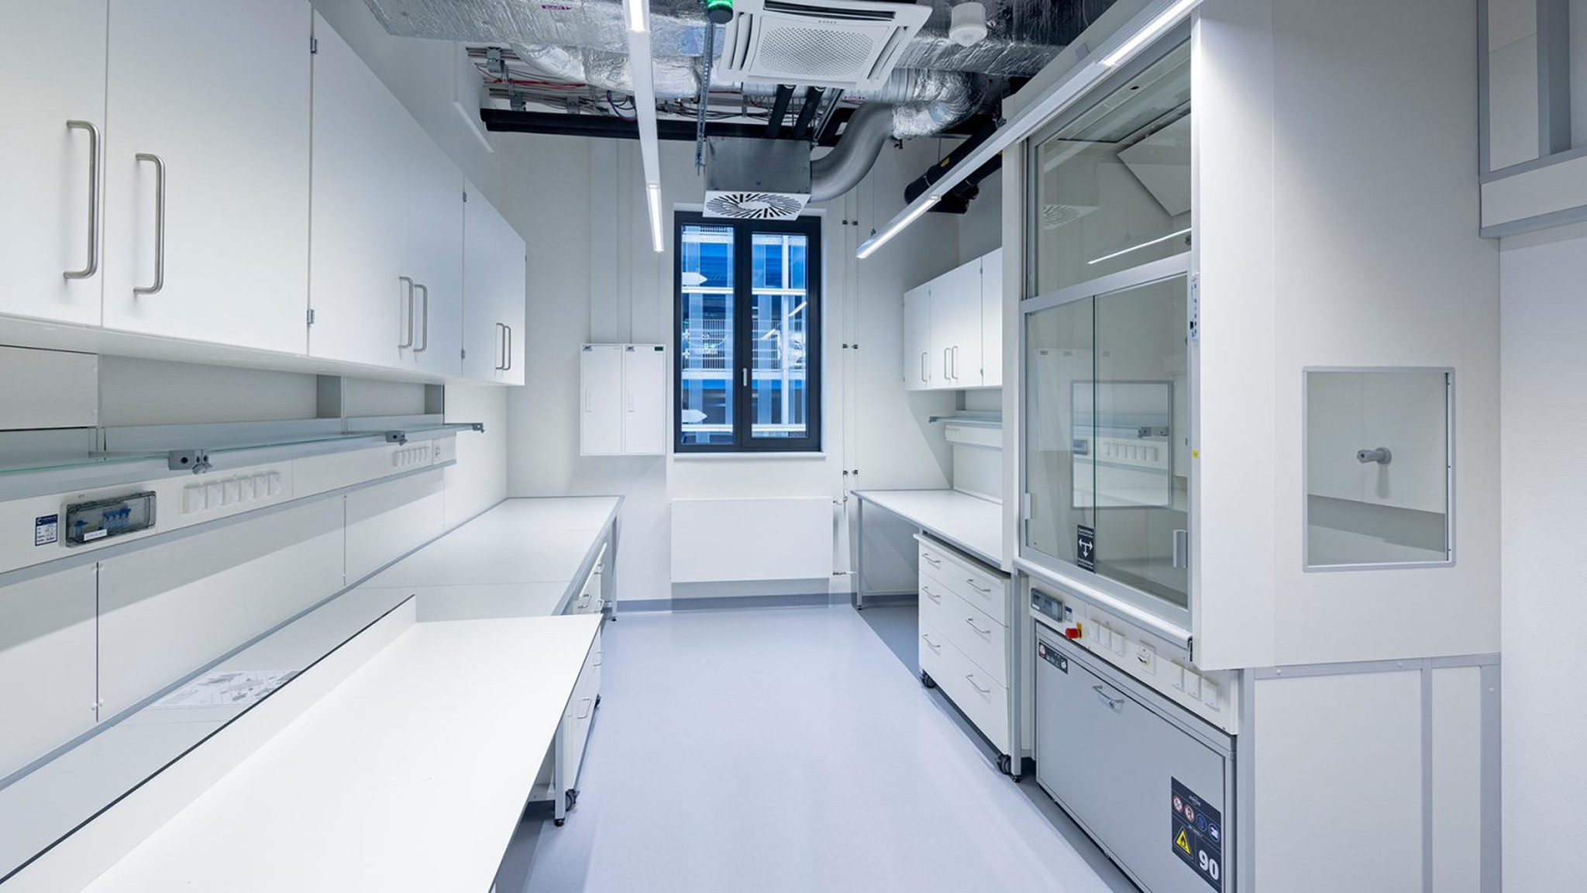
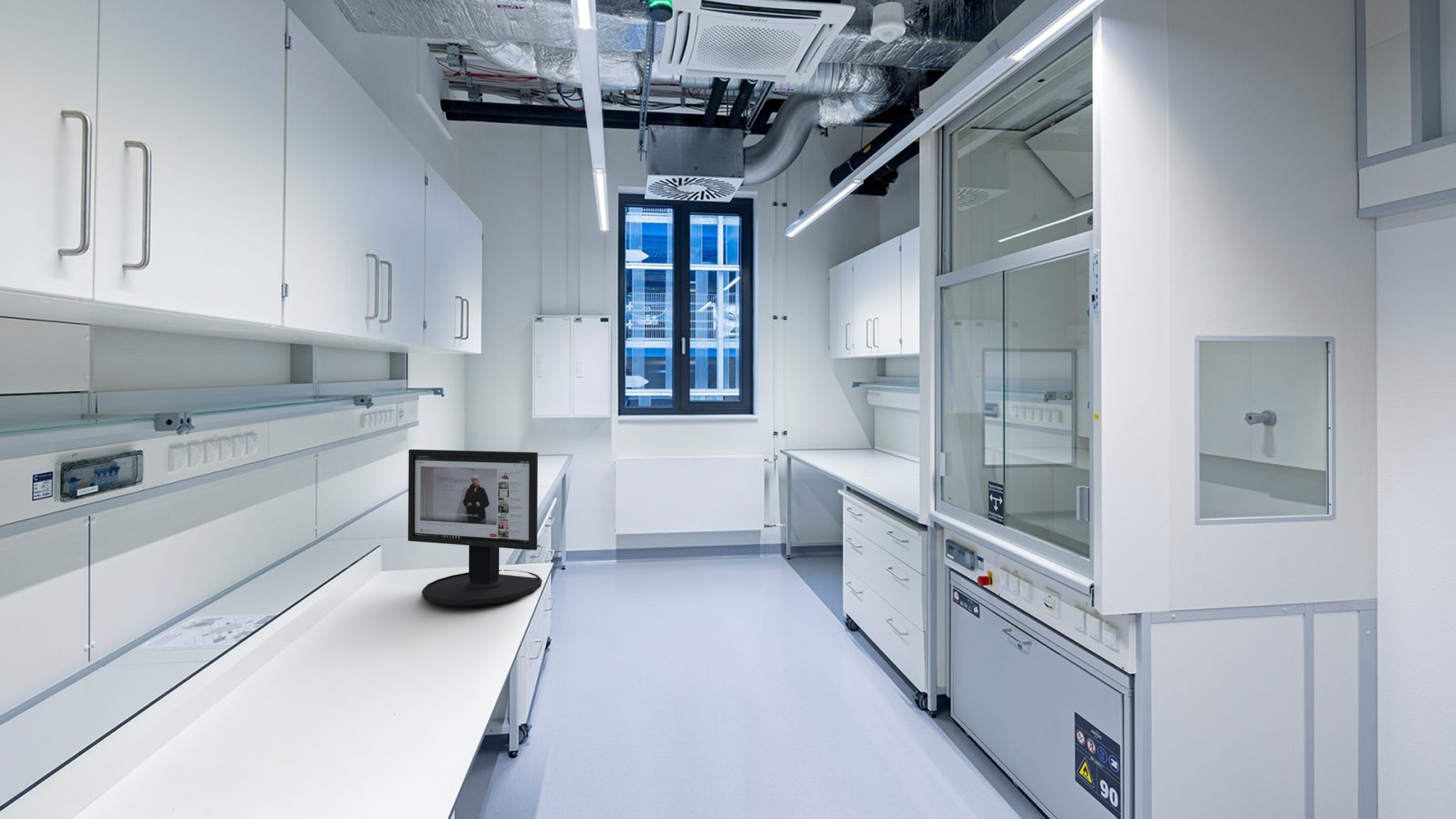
+ computer monitor (477, 519)
